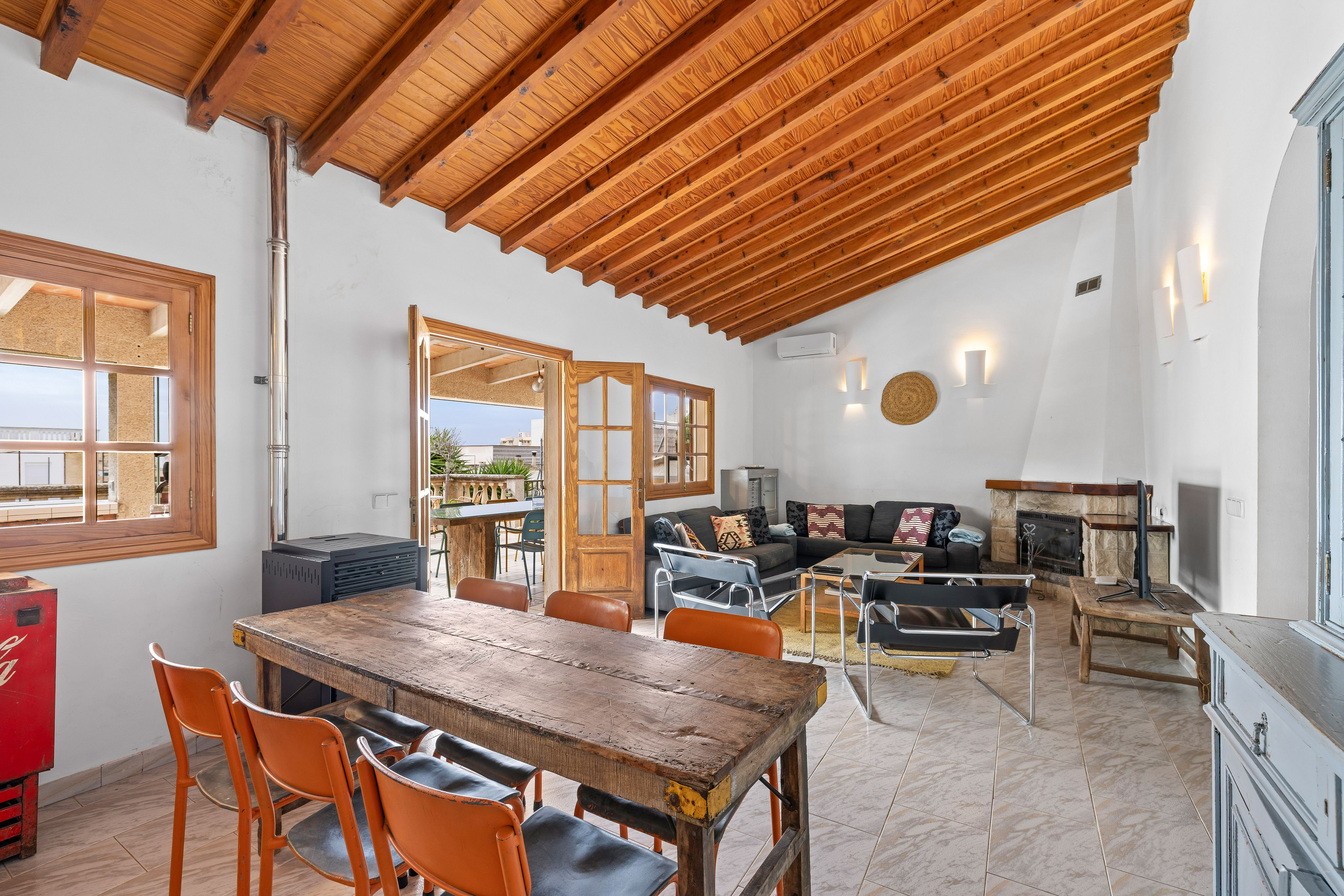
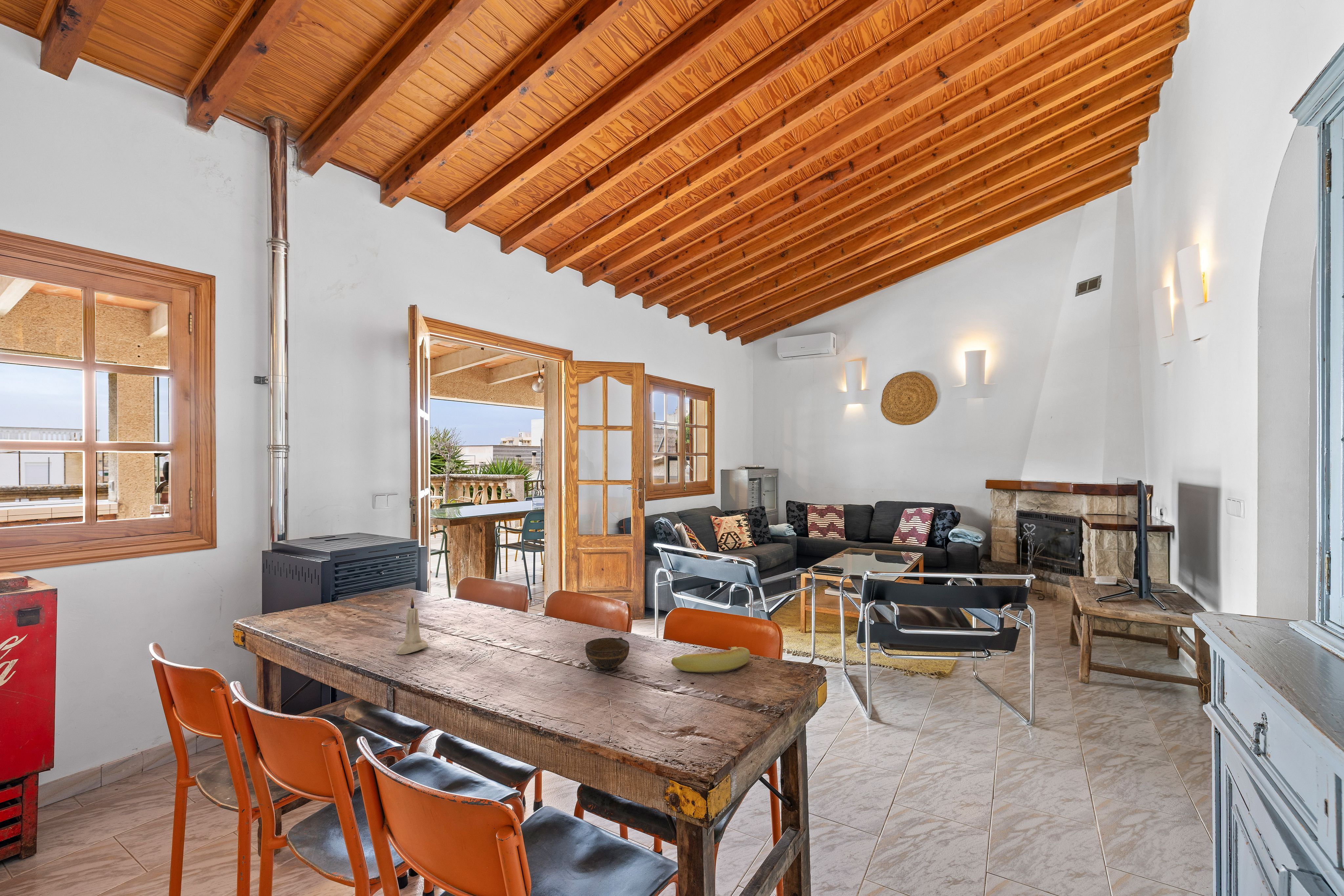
+ cup (610, 654)
+ candle (411, 623)
+ banana (716, 653)
